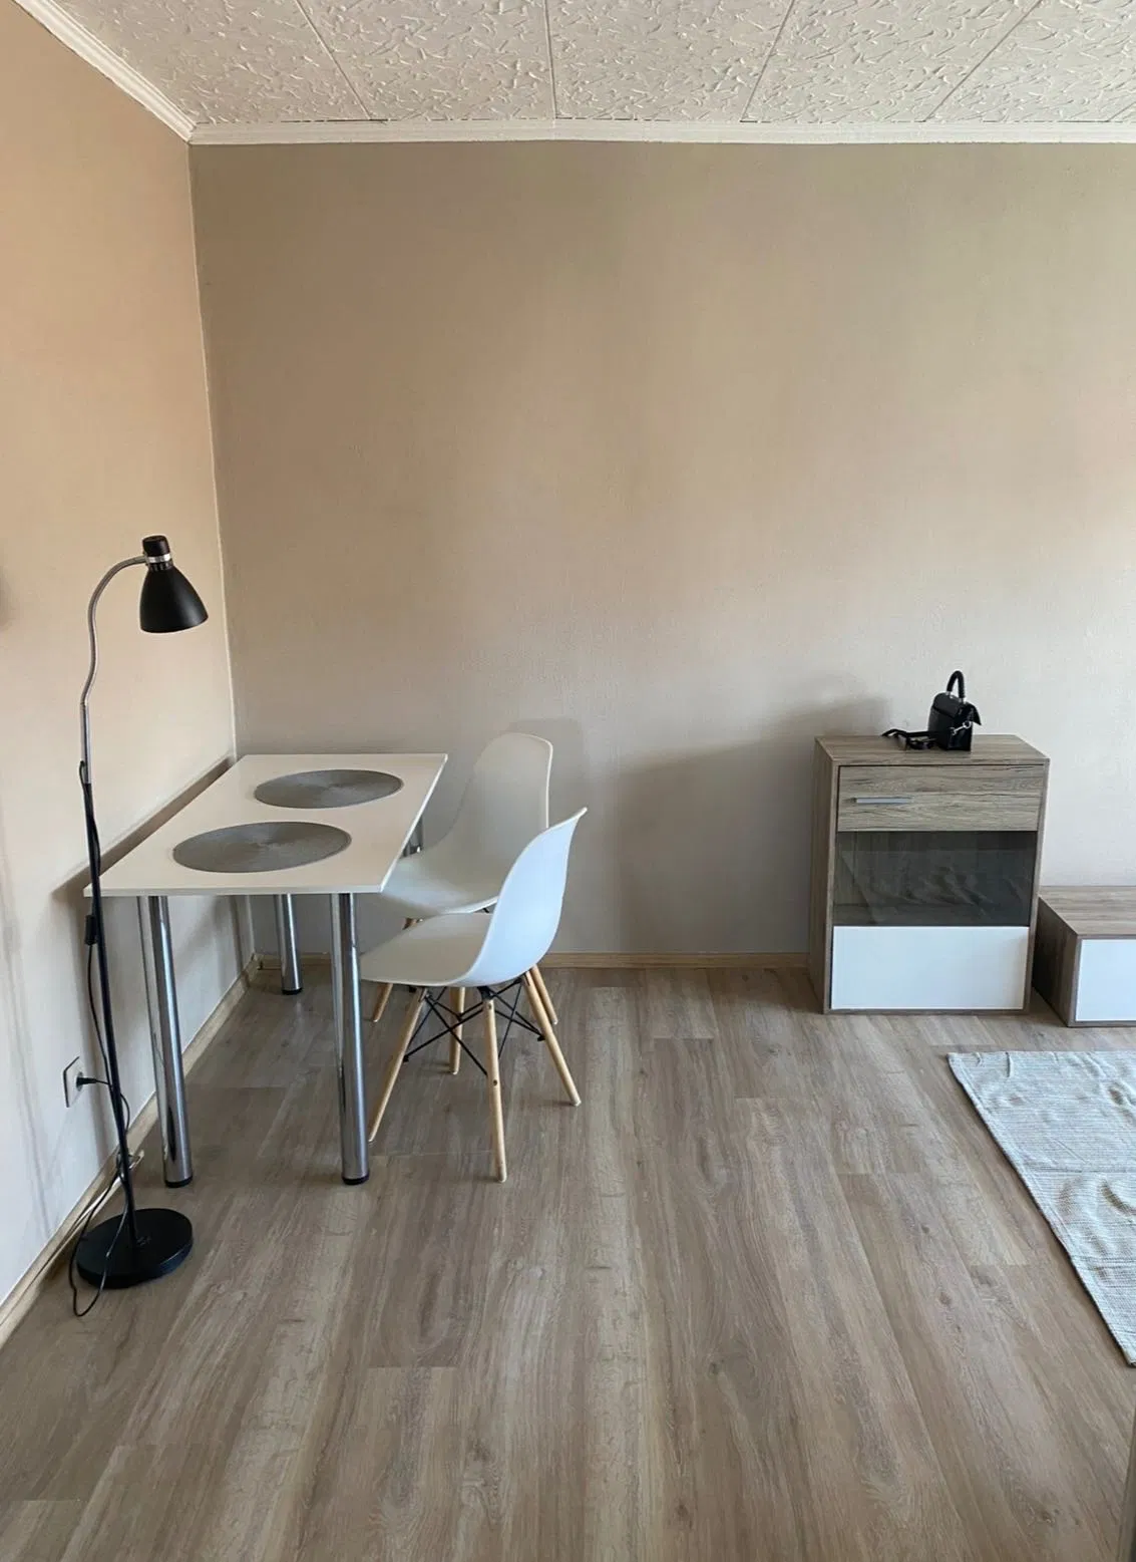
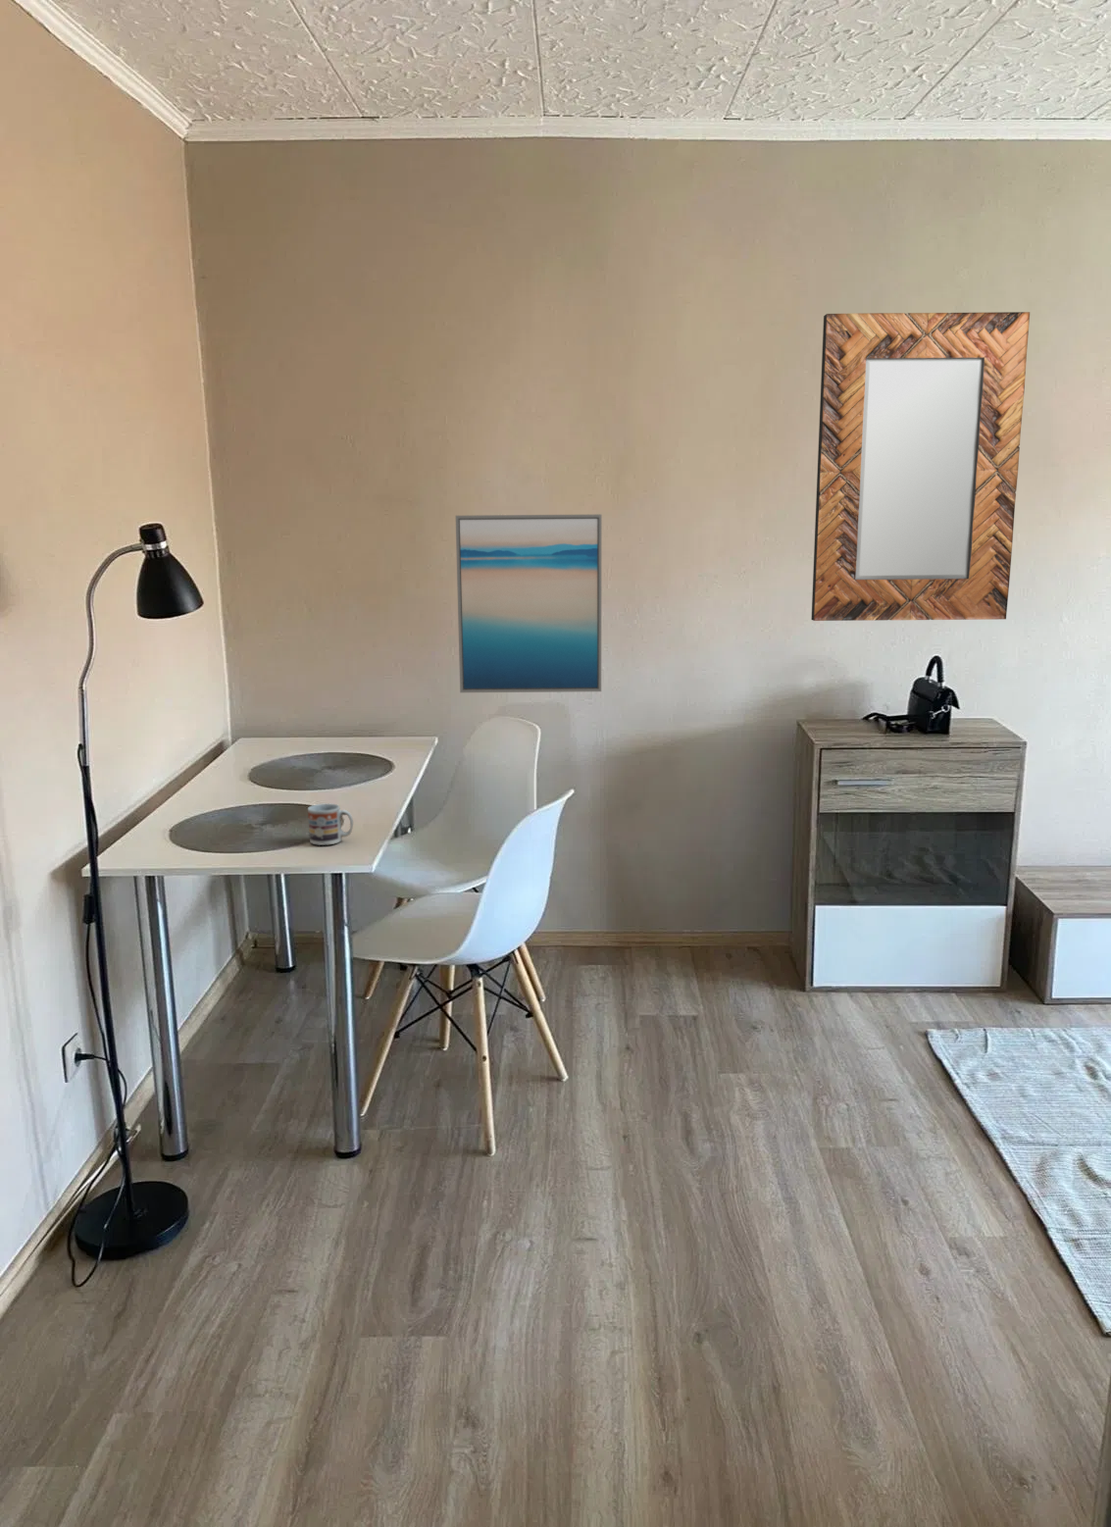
+ wall art (530, 605)
+ home mirror (917, 471)
+ cup (331, 824)
